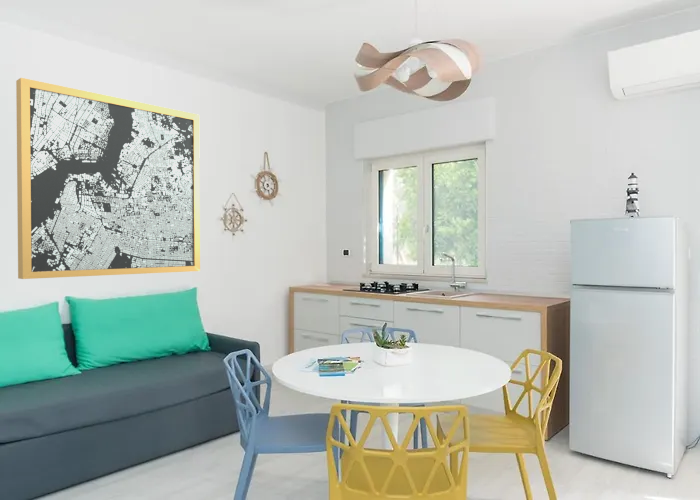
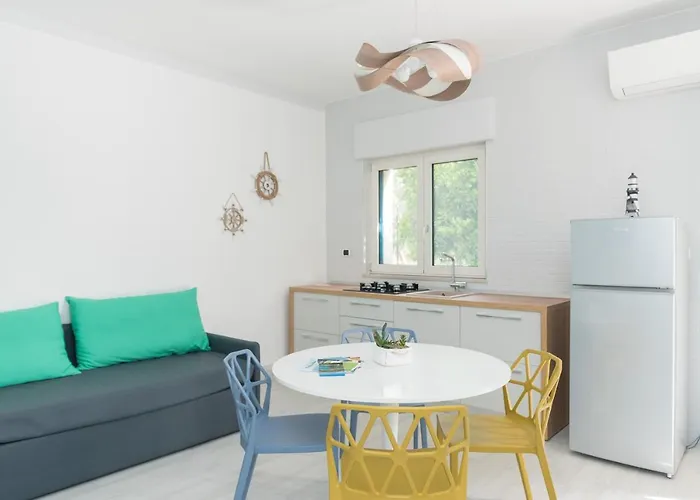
- wall art (119, 187)
